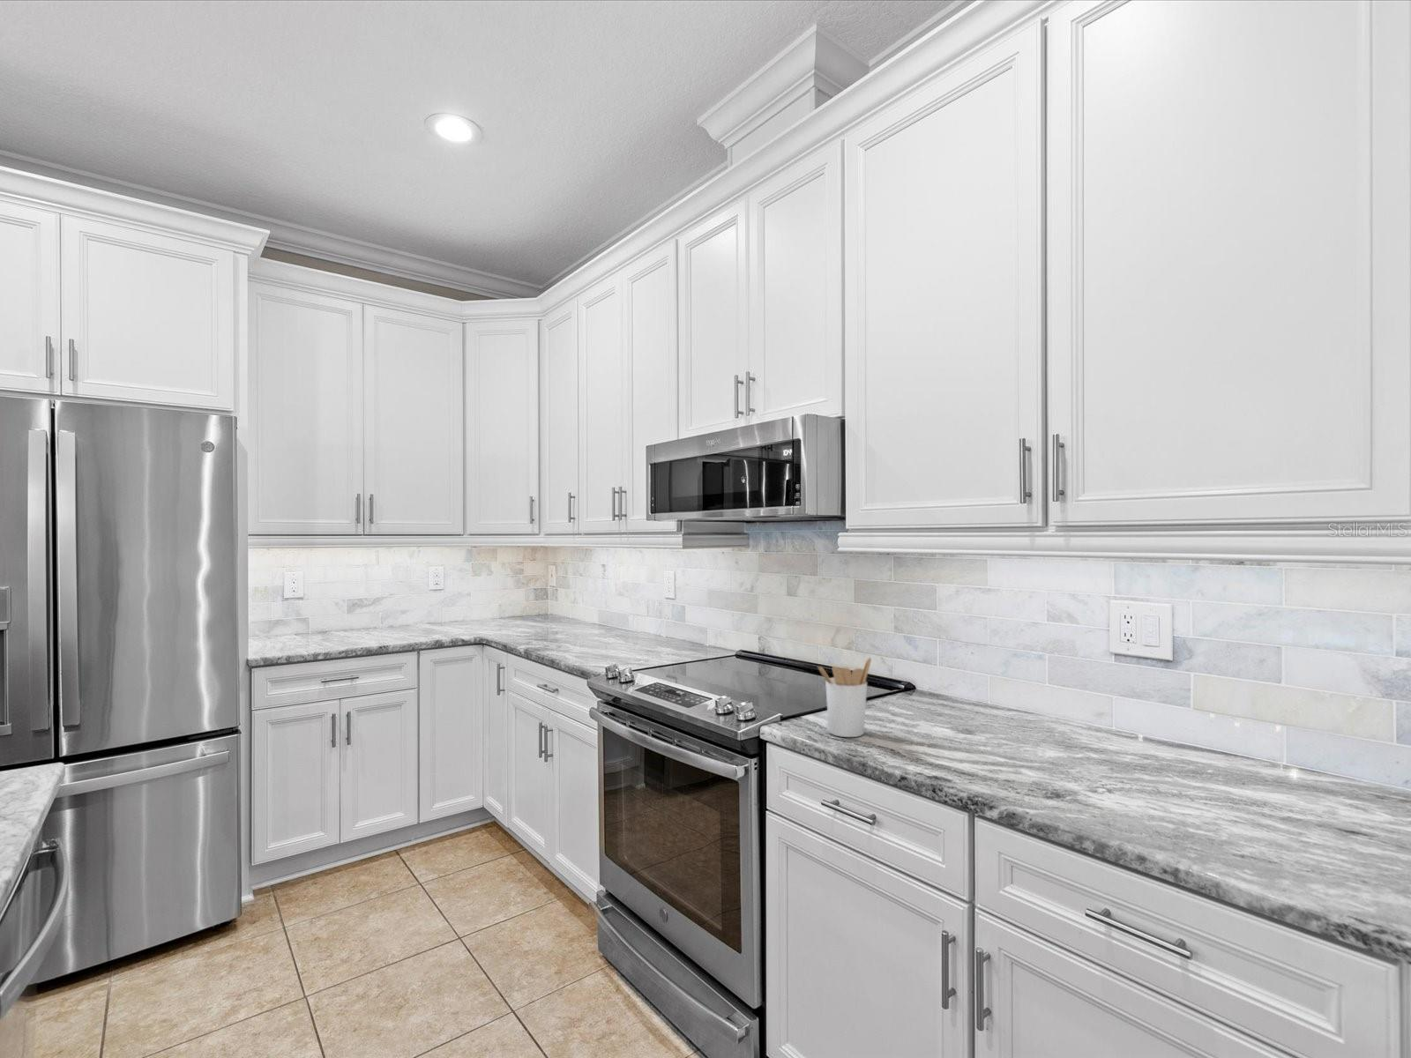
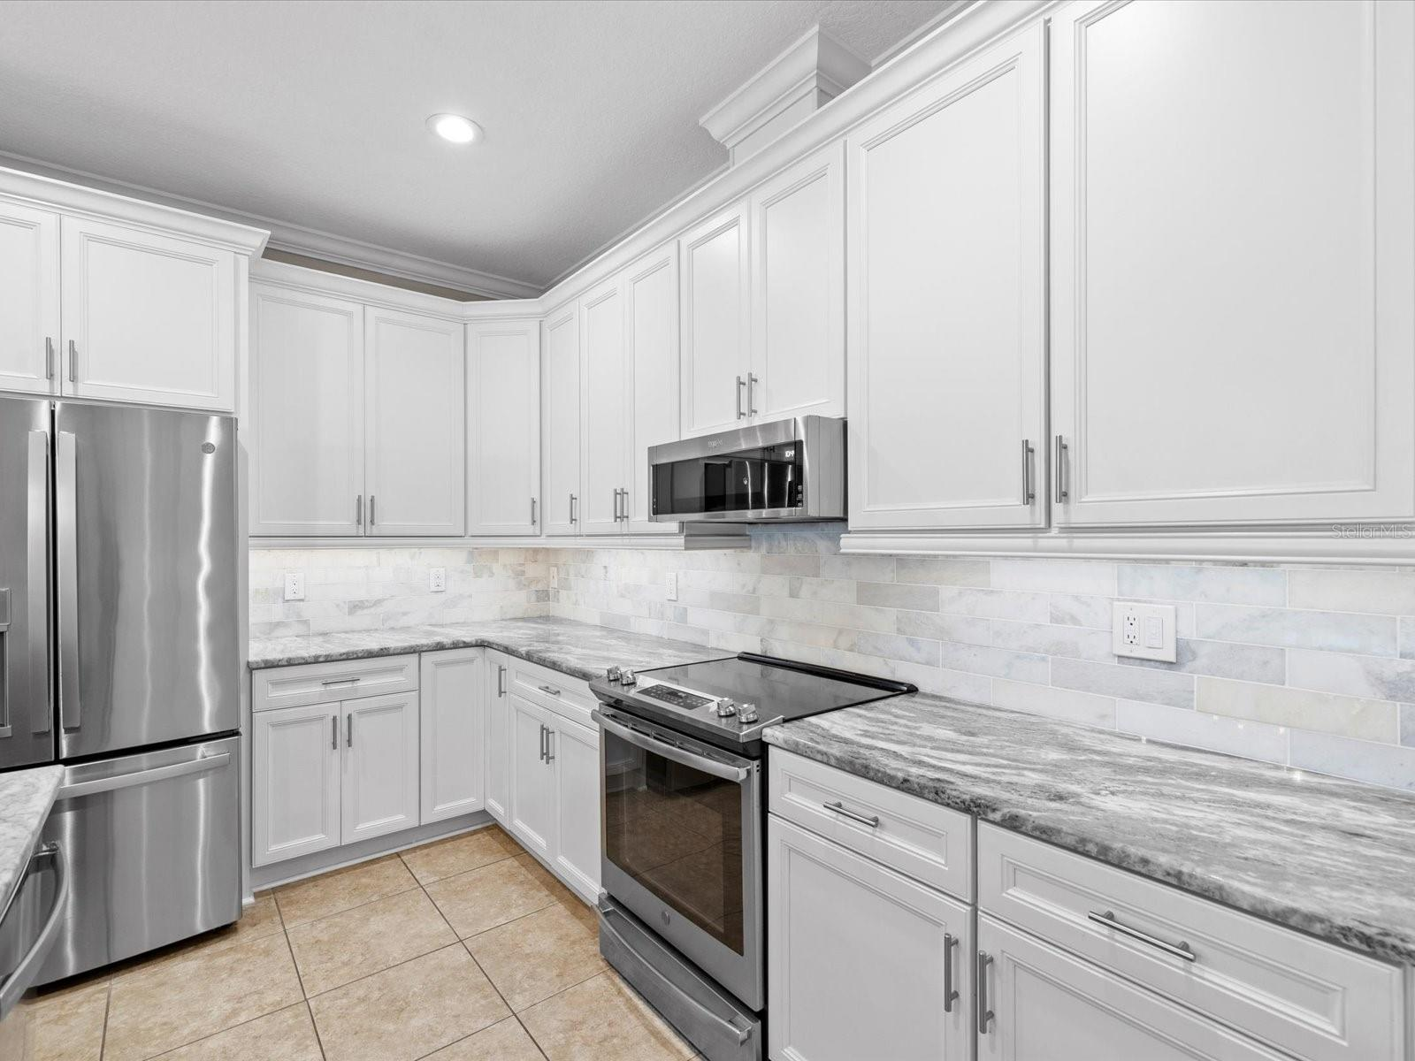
- utensil holder (847, 697)
